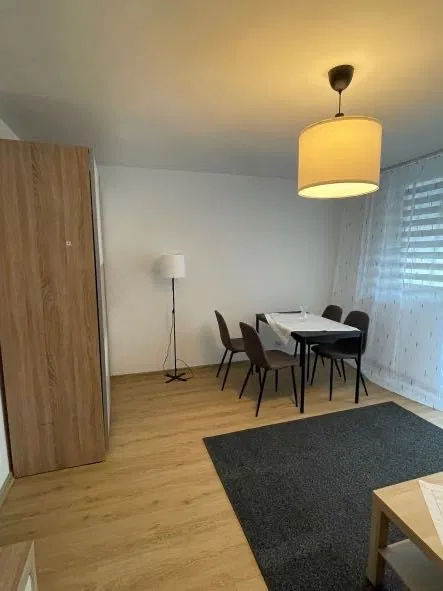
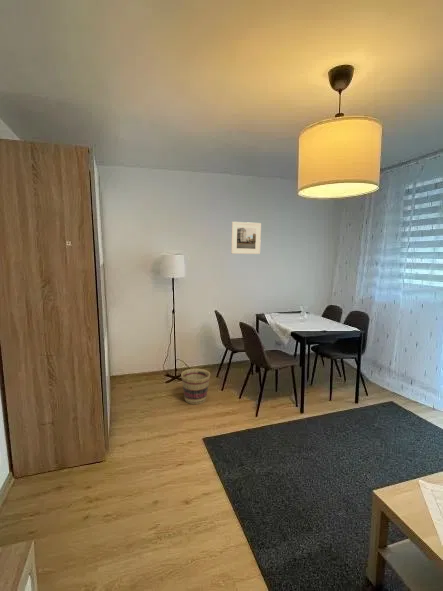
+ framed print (246, 238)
+ basket (195, 386)
